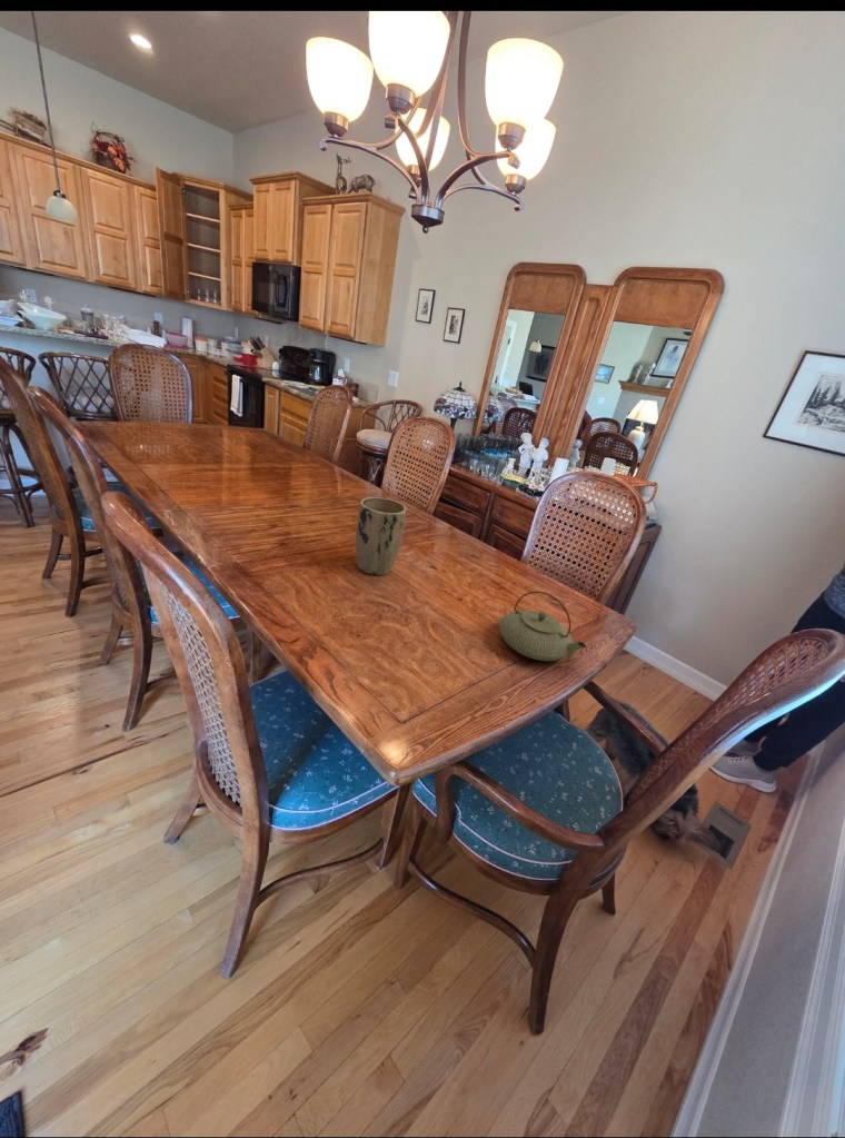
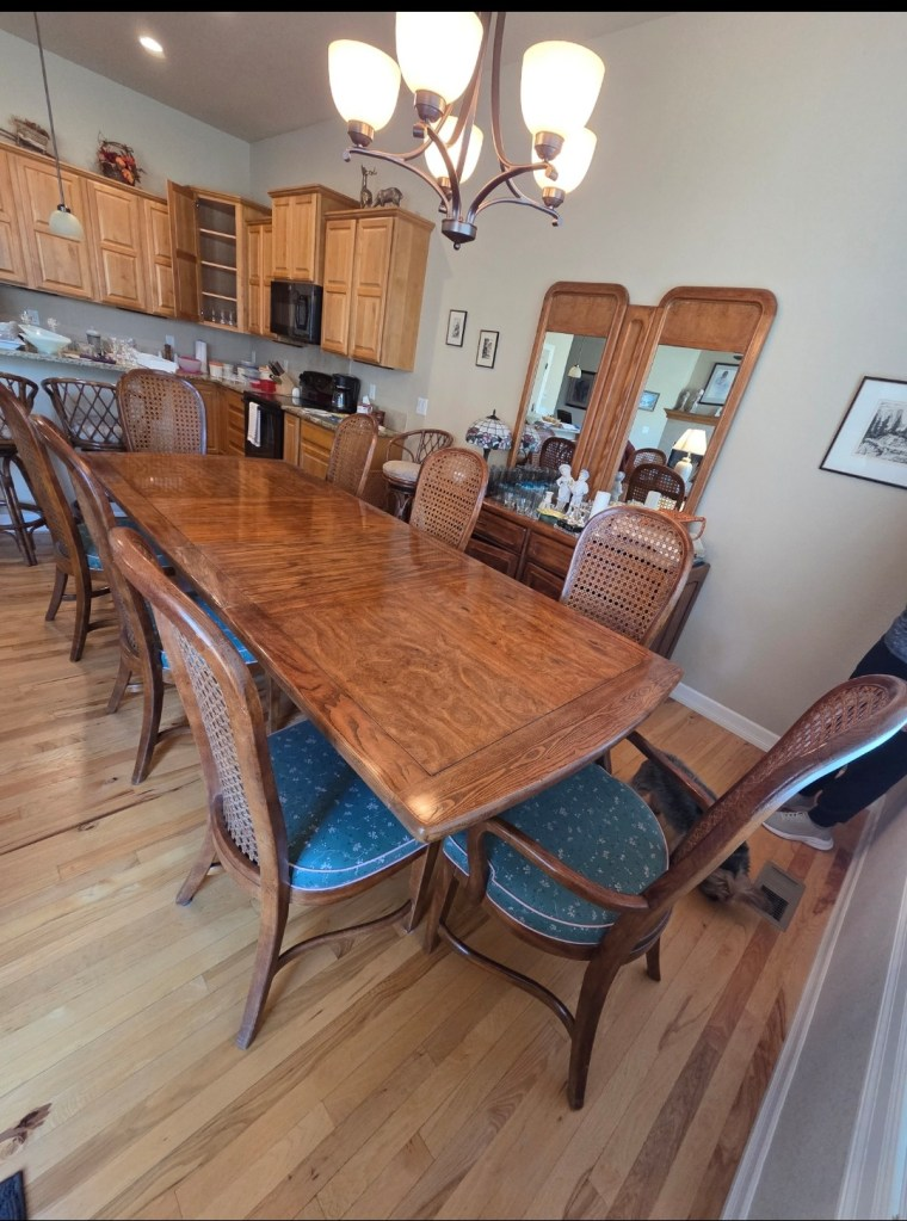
- plant pot (378, 537)
- teapot (545, 622)
